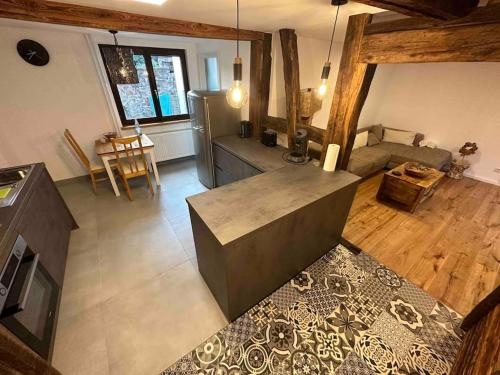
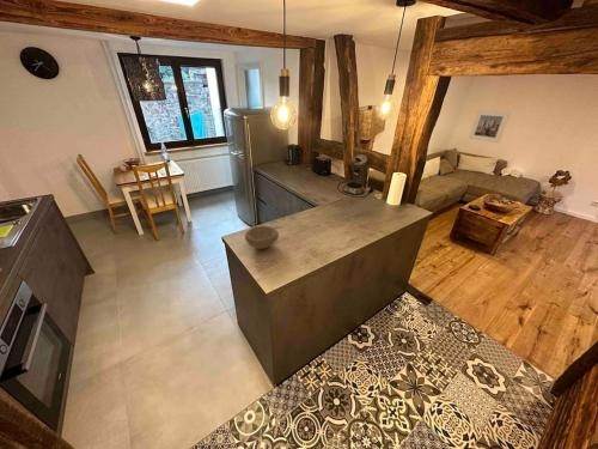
+ bowl (262, 238)
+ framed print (488, 126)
